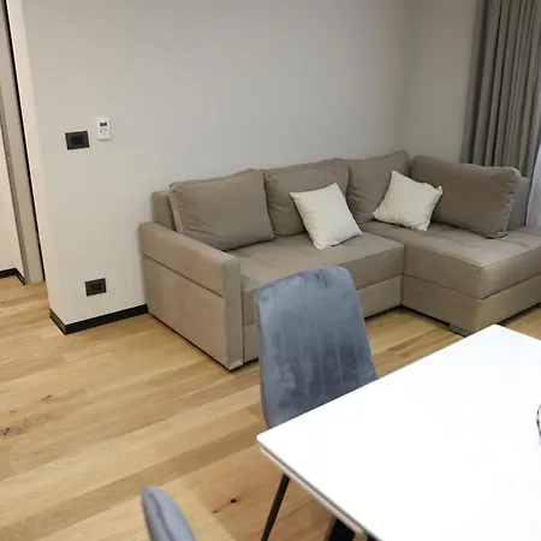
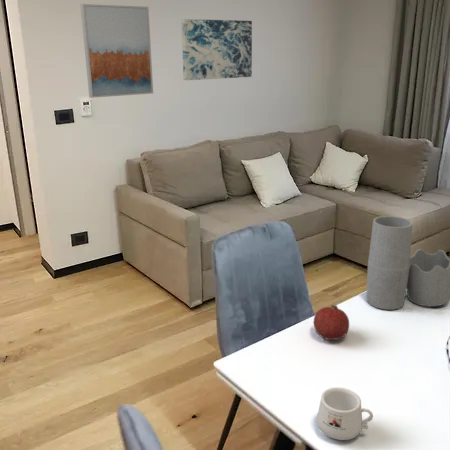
+ wall art (218, 49)
+ fruit (331, 322)
+ mug (344, 416)
+ vase (411, 261)
+ wall art (119, 51)
